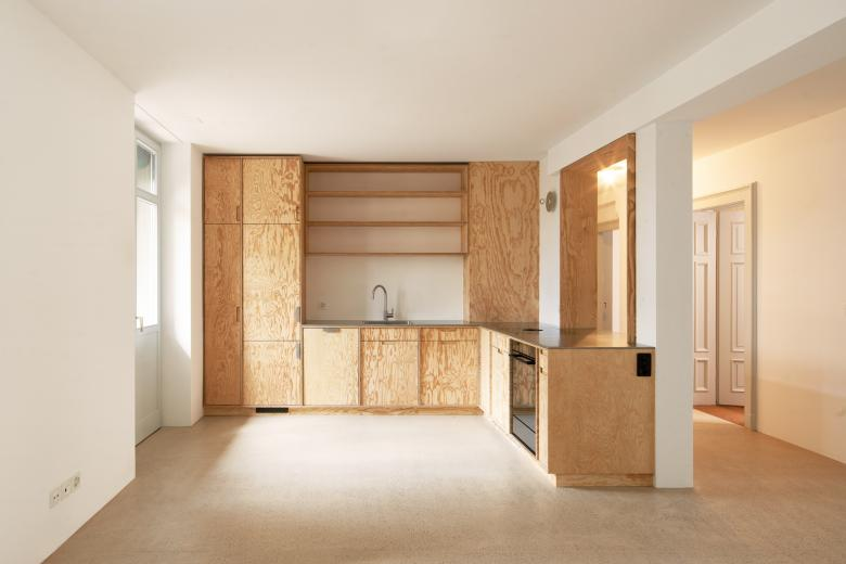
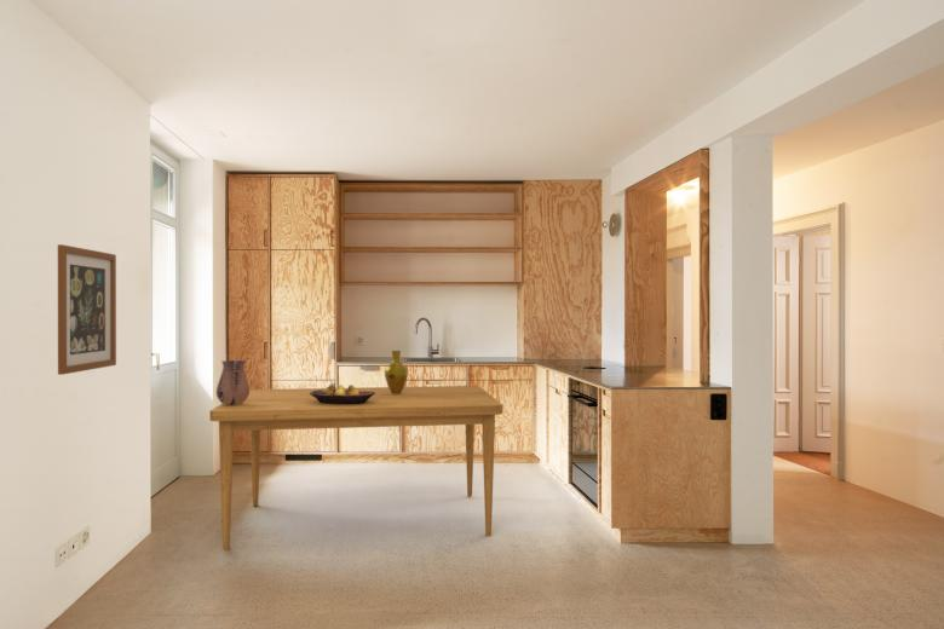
+ fruit bowl (341, 393)
+ dining table (363, 426)
+ vase (396, 371)
+ wall art (88, 310)
+ ceramic pitcher (234, 382)
